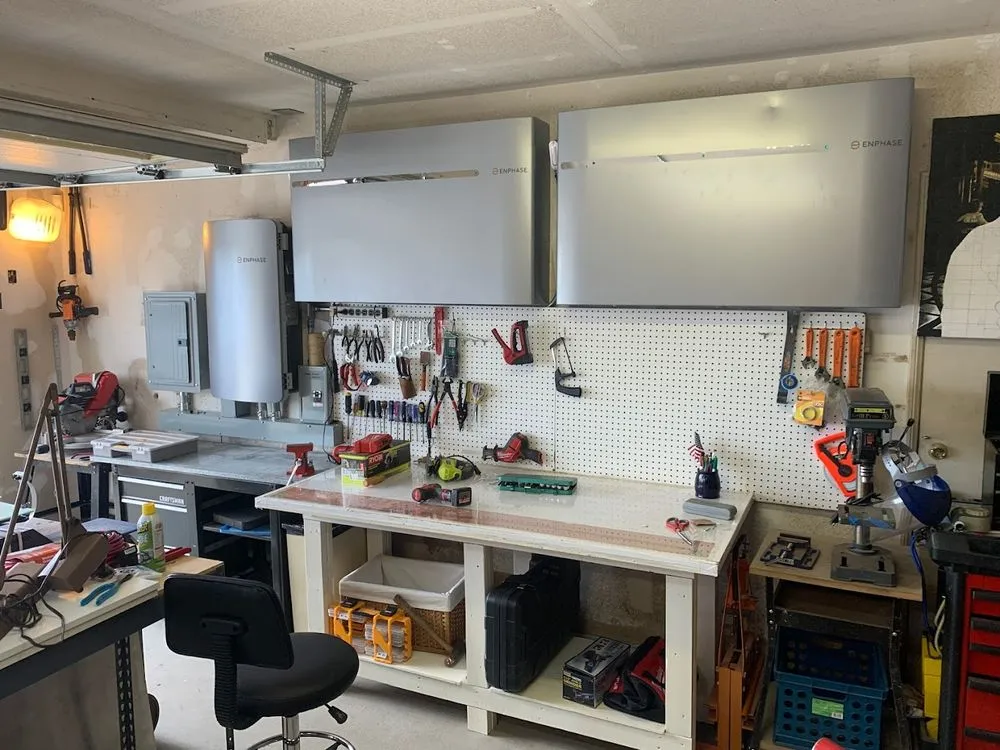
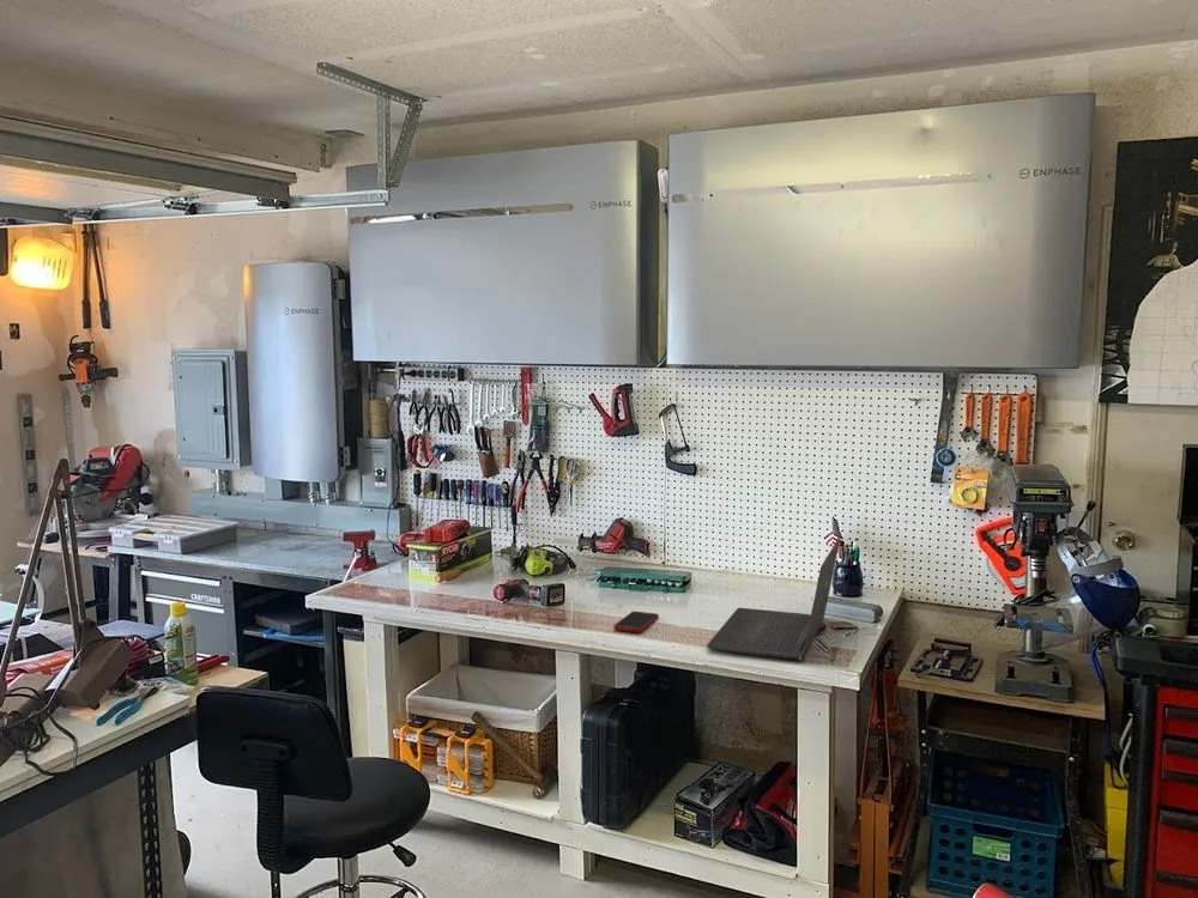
+ laptop (775, 611)
+ cell phone (636, 621)
